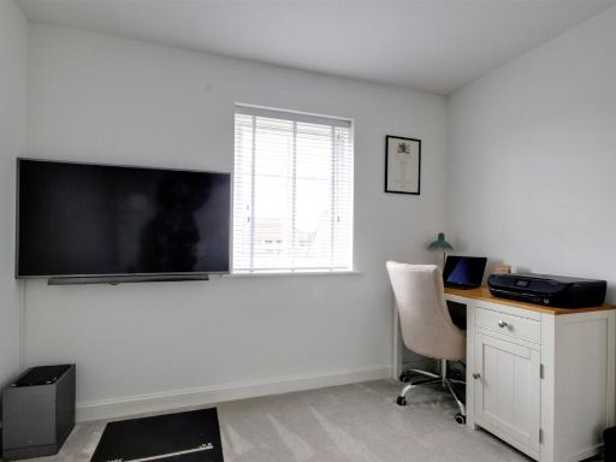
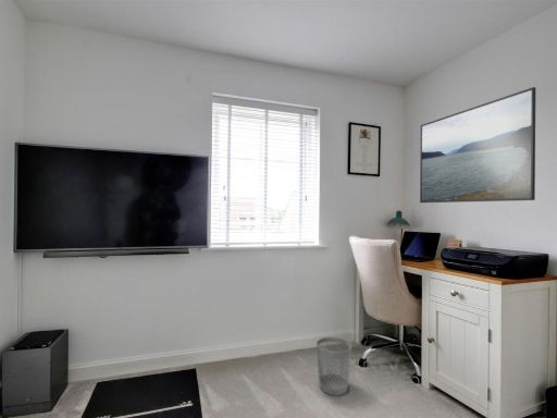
+ wastebasket (333, 365)
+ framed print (467, 156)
